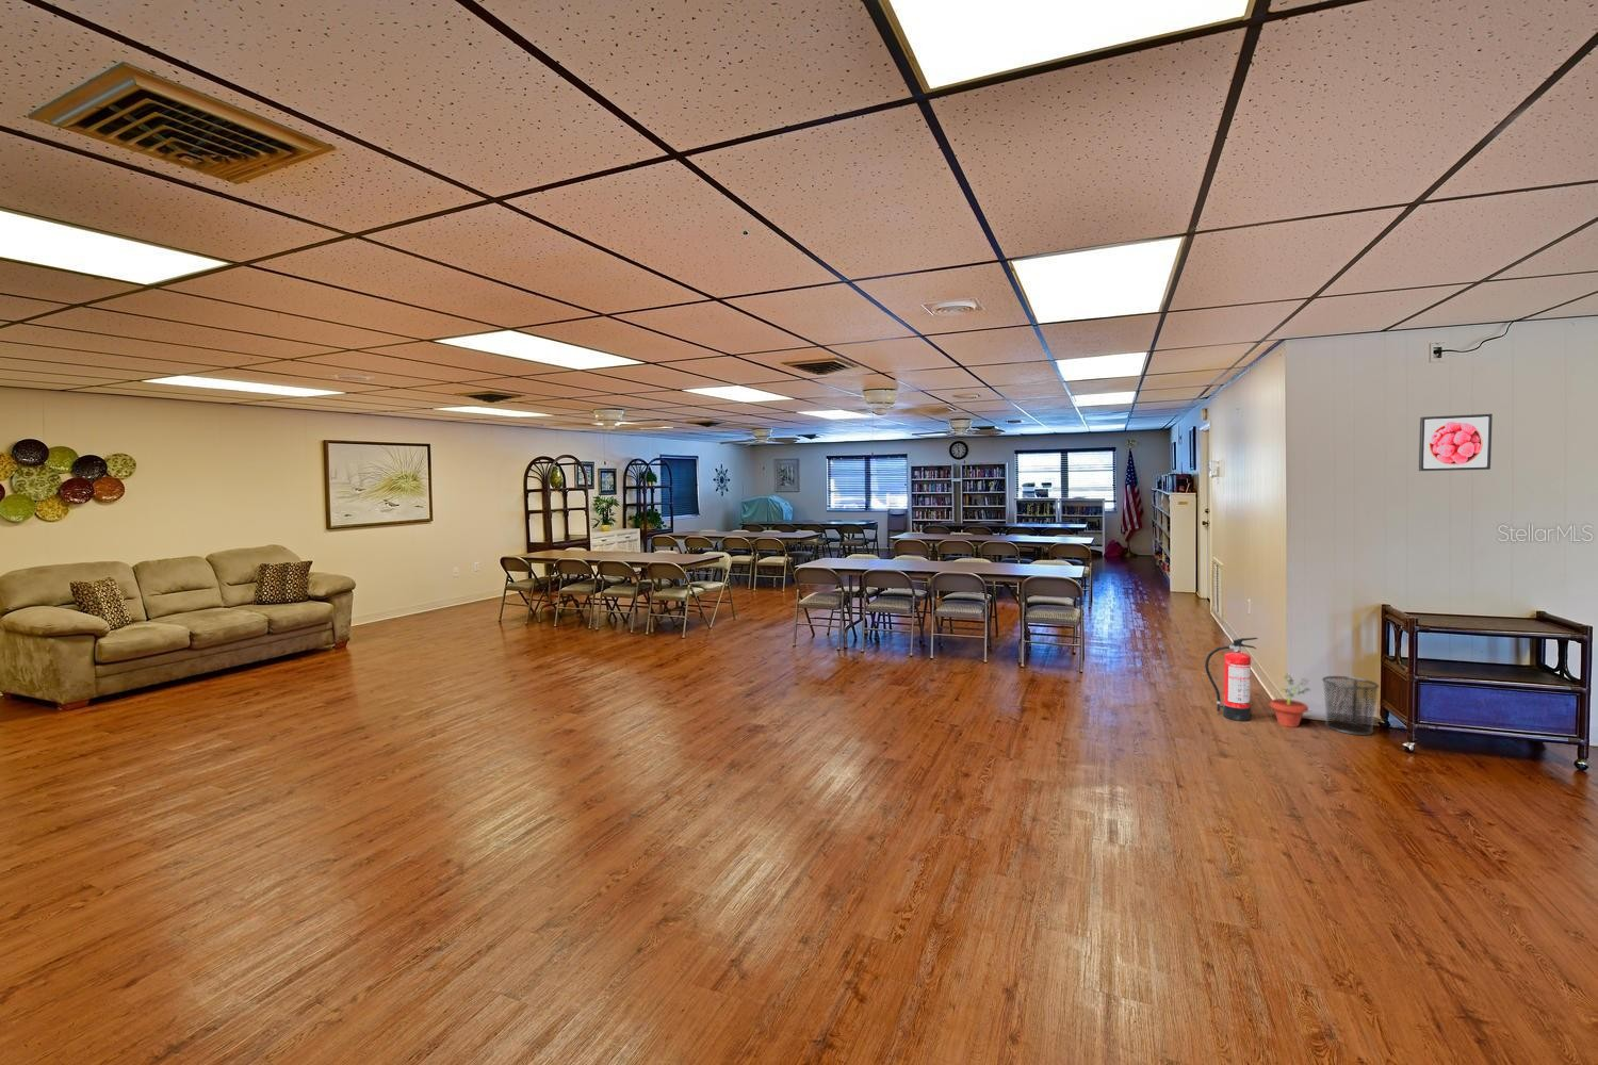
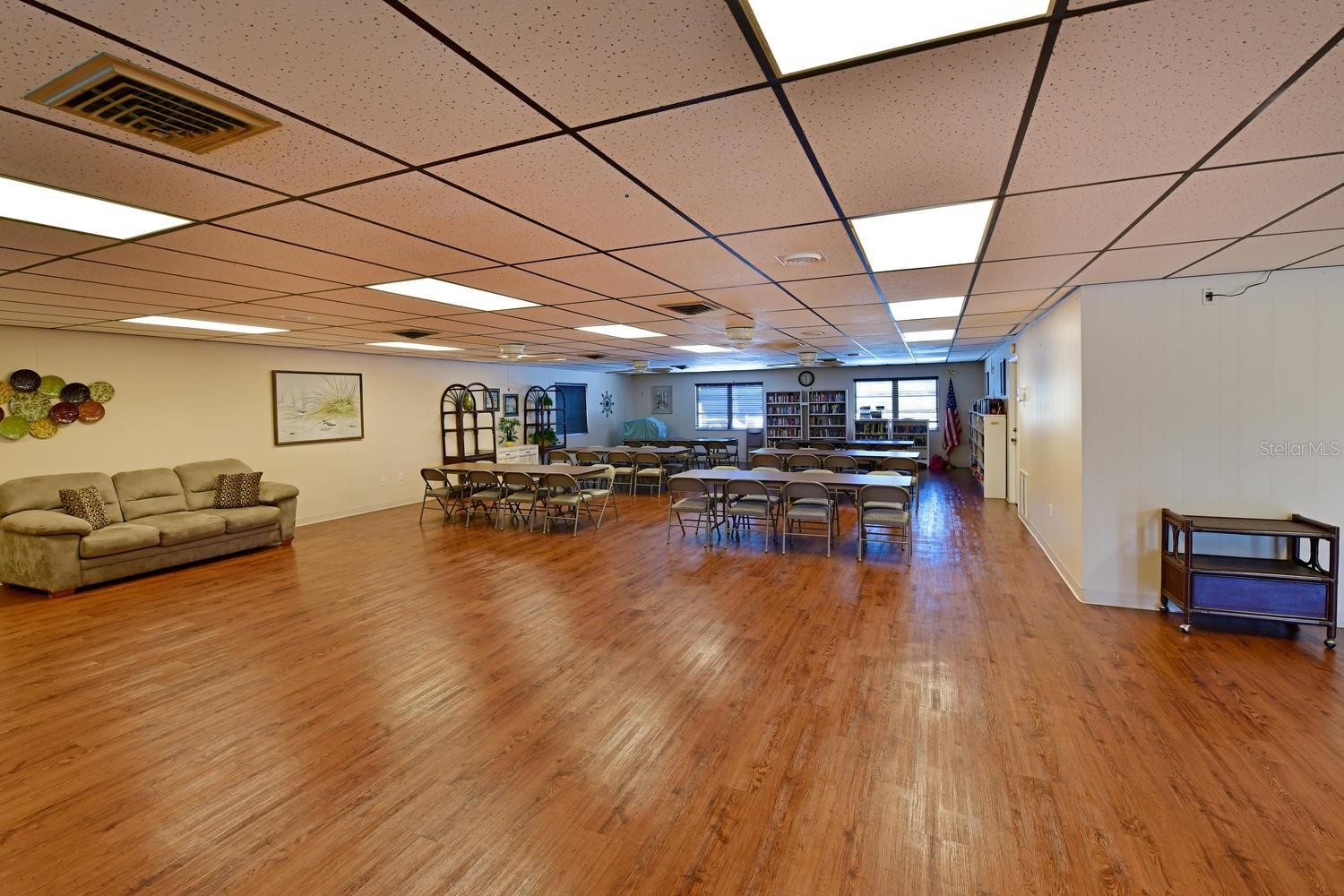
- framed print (1454, 442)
- waste bin (1348, 705)
- fire extinguisher (1231, 676)
- potted plant (1290, 700)
